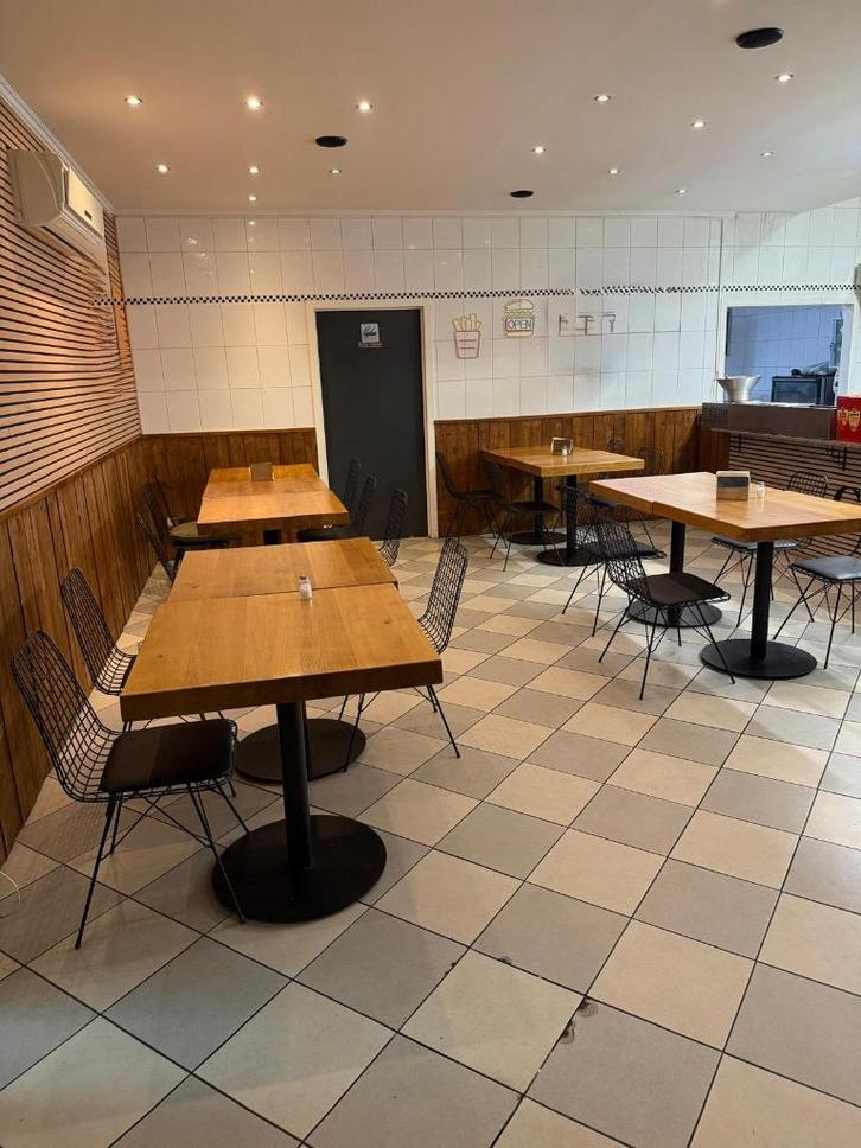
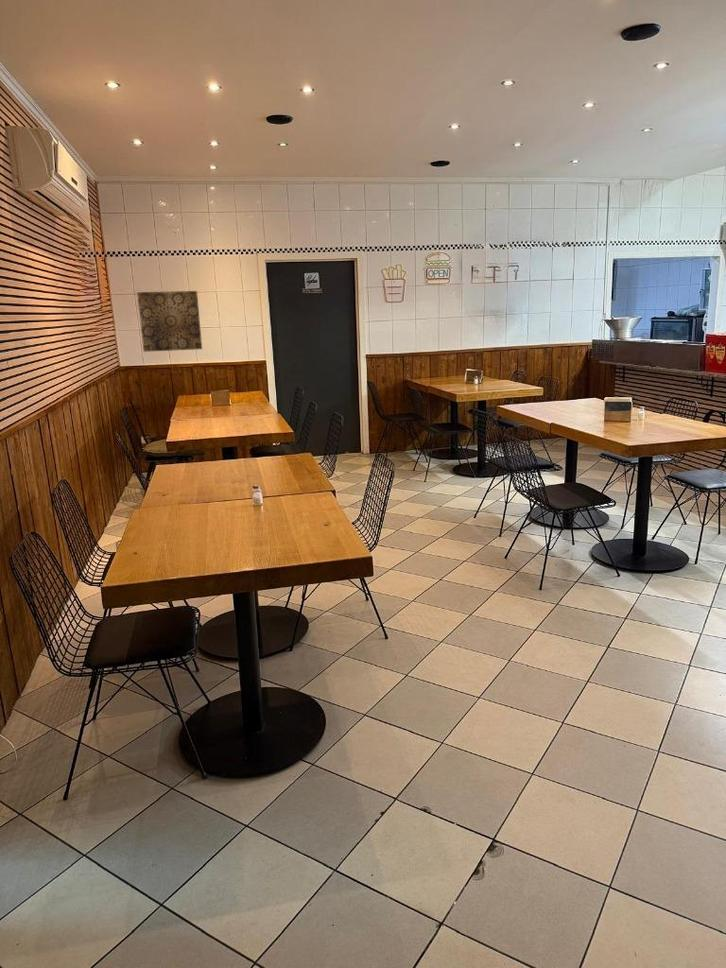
+ wall art (170, 321)
